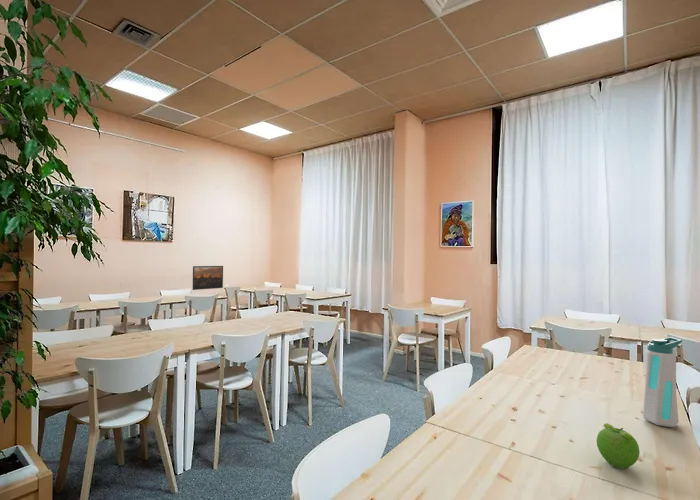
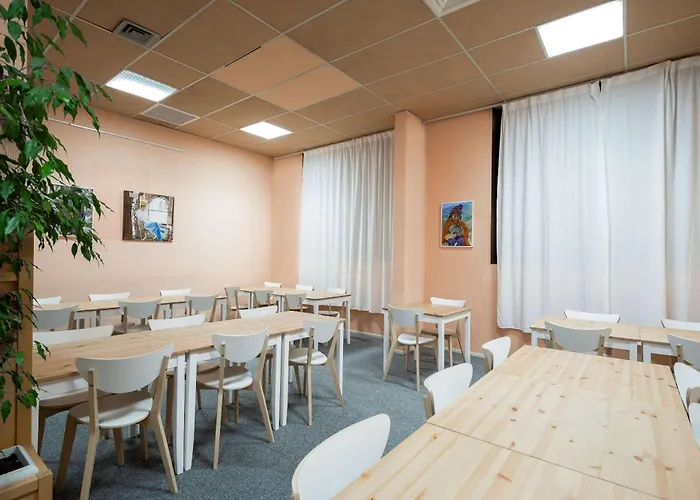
- fruit (617, 445)
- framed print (208, 277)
- water bottle (662, 380)
